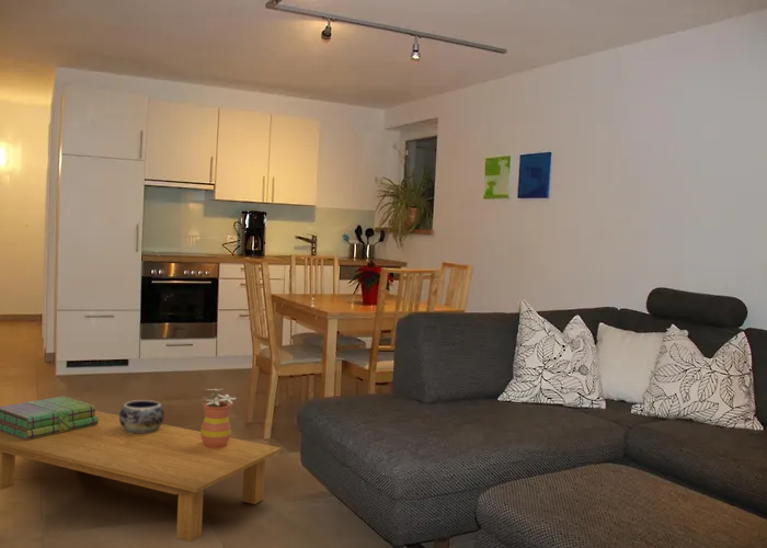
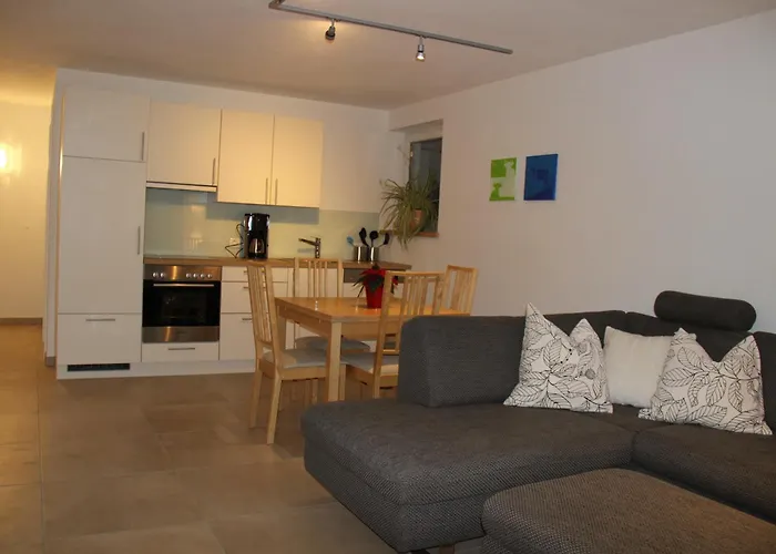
- coffee table (128, 467)
- stack of books (46, 415)
- flowerpot (218, 416)
- decorative bowl (141, 415)
